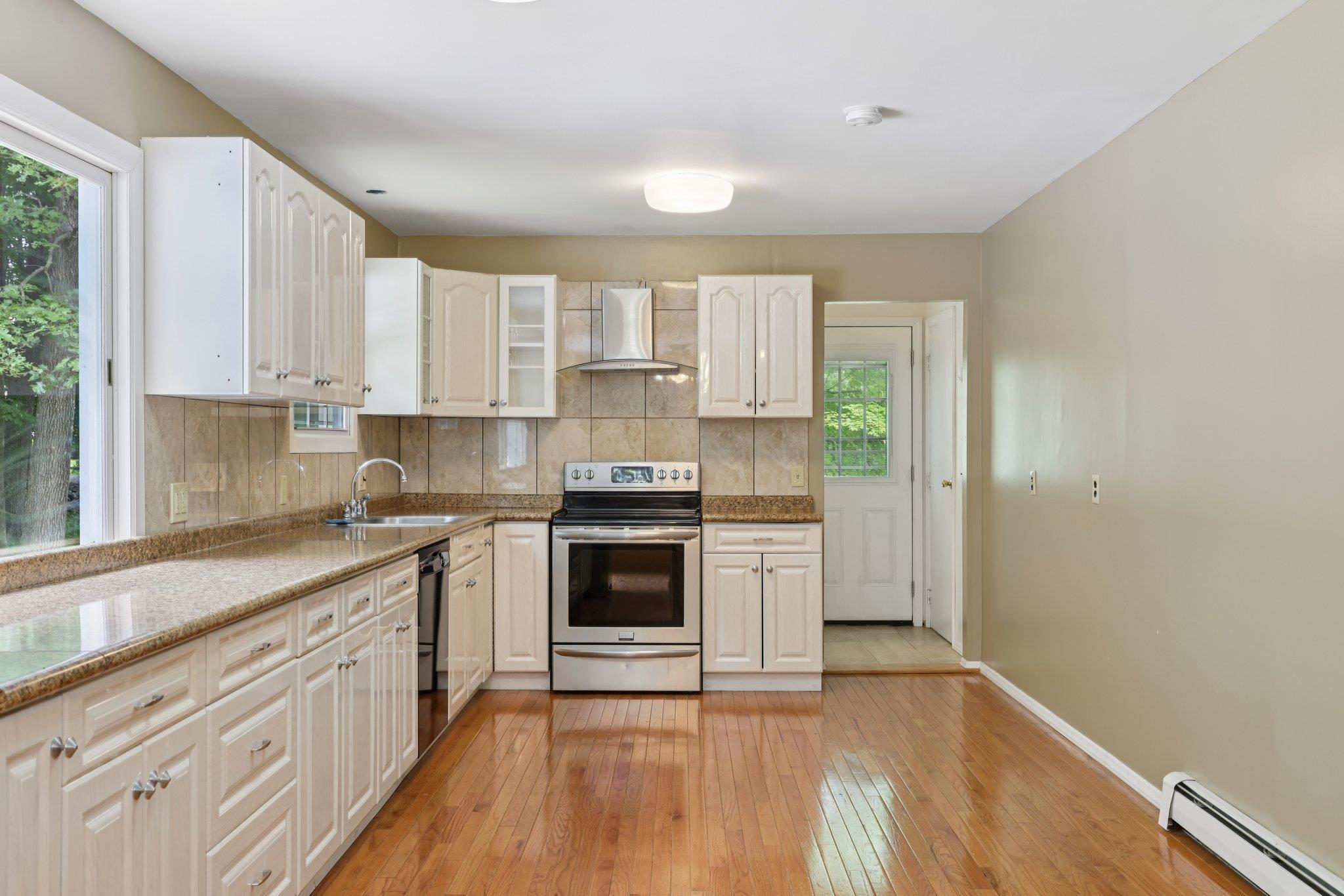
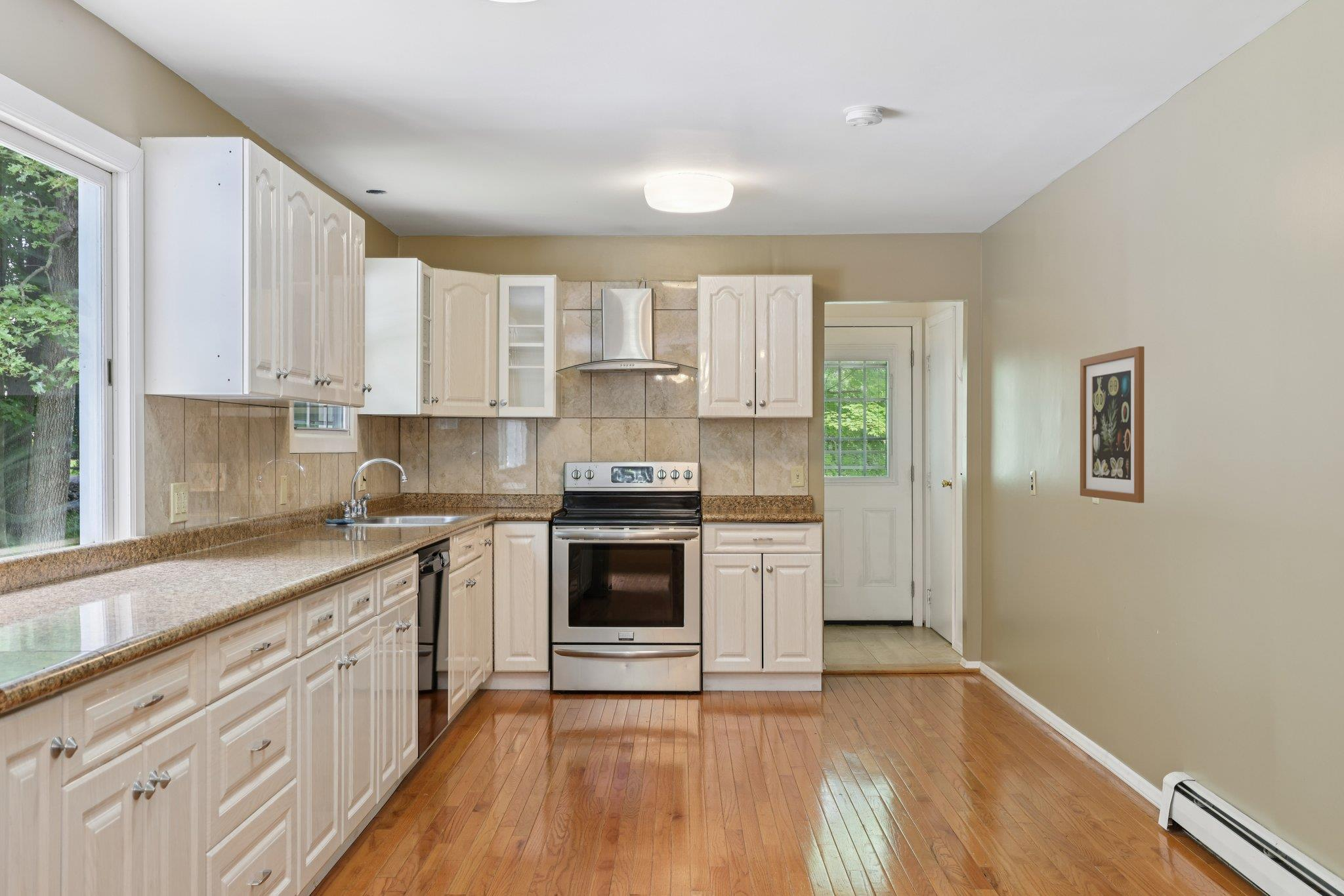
+ wall art (1110, 426)
